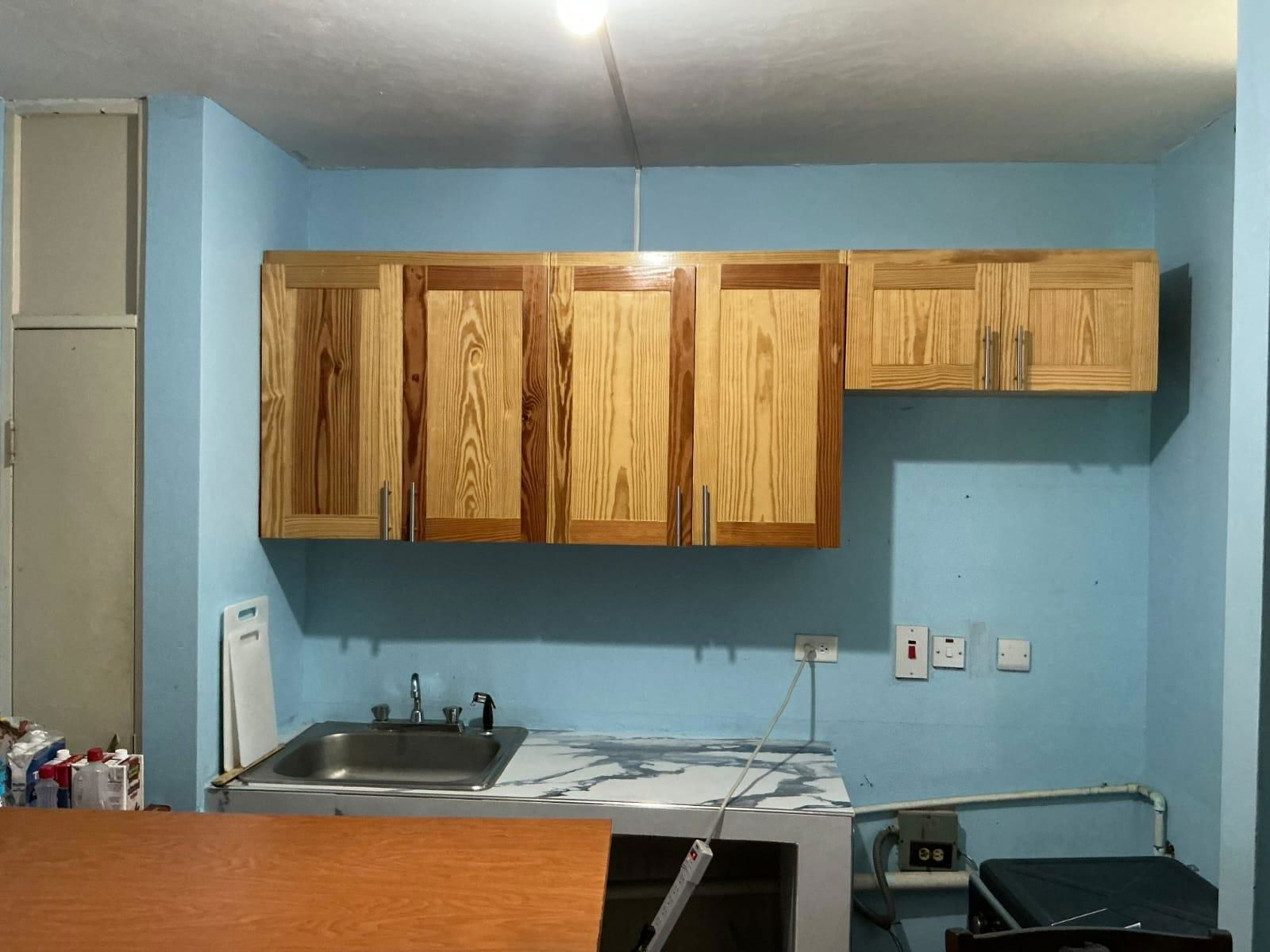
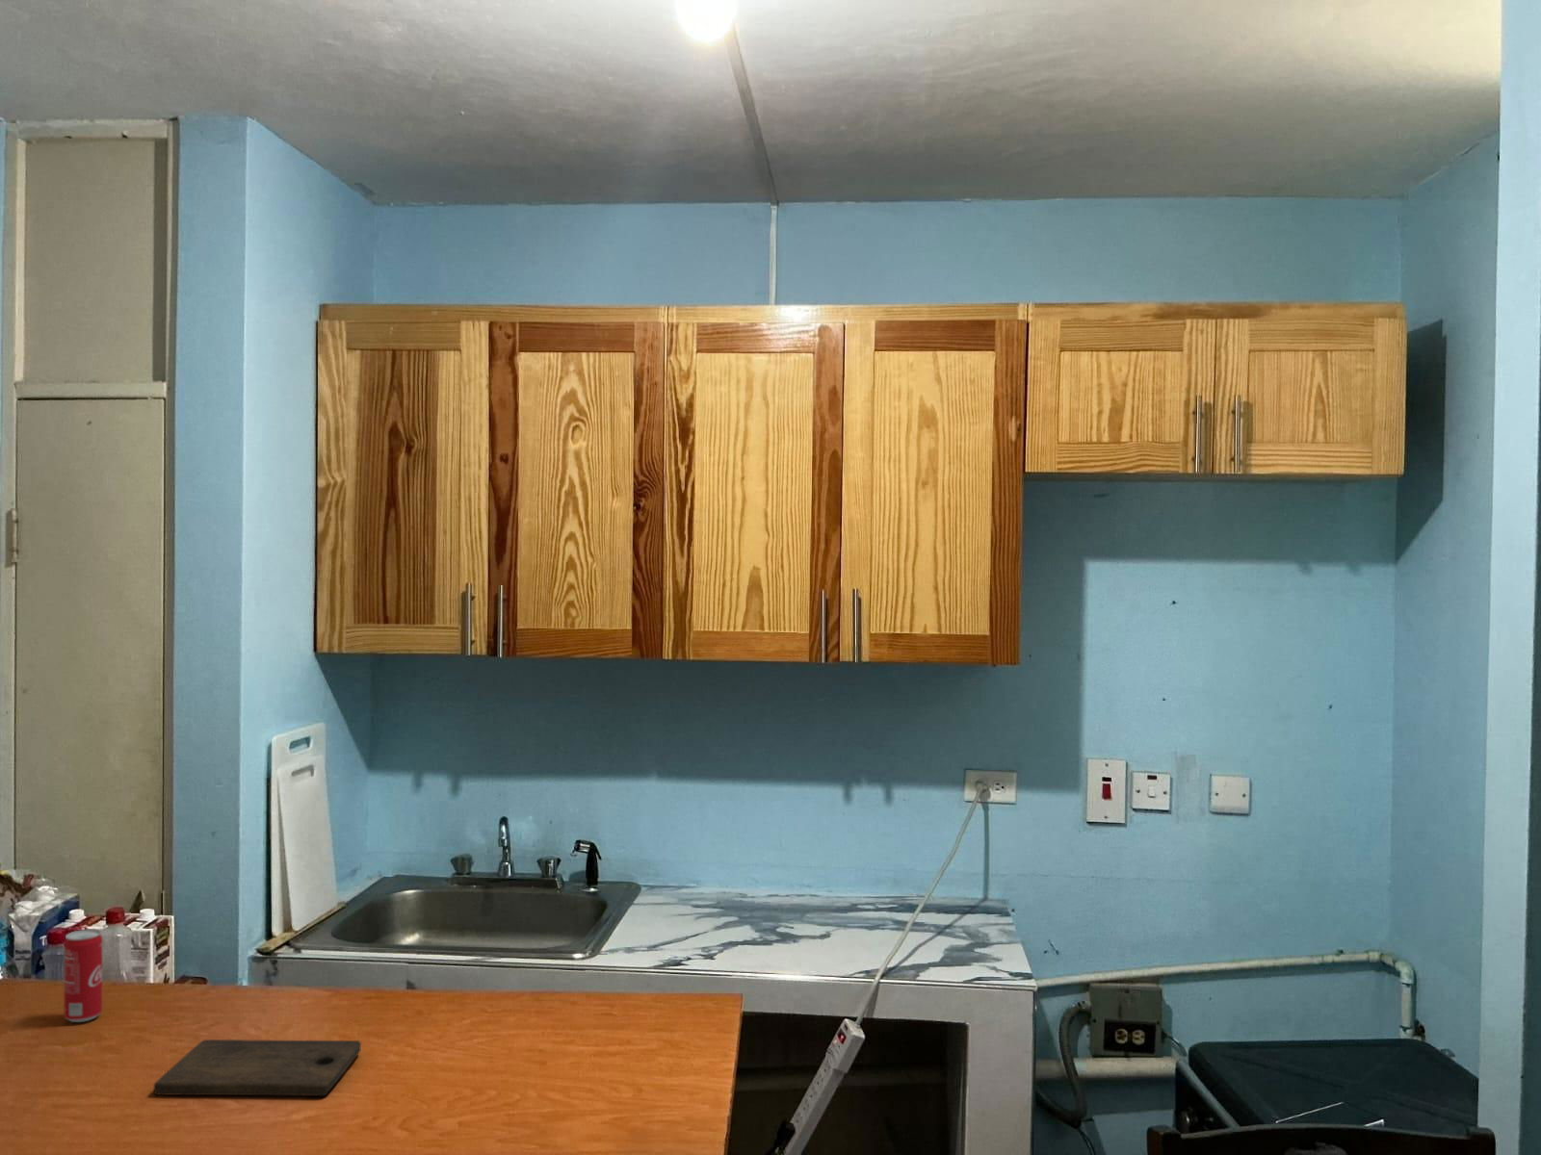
+ cutting board (261, 1066)
+ beverage can (83, 975)
